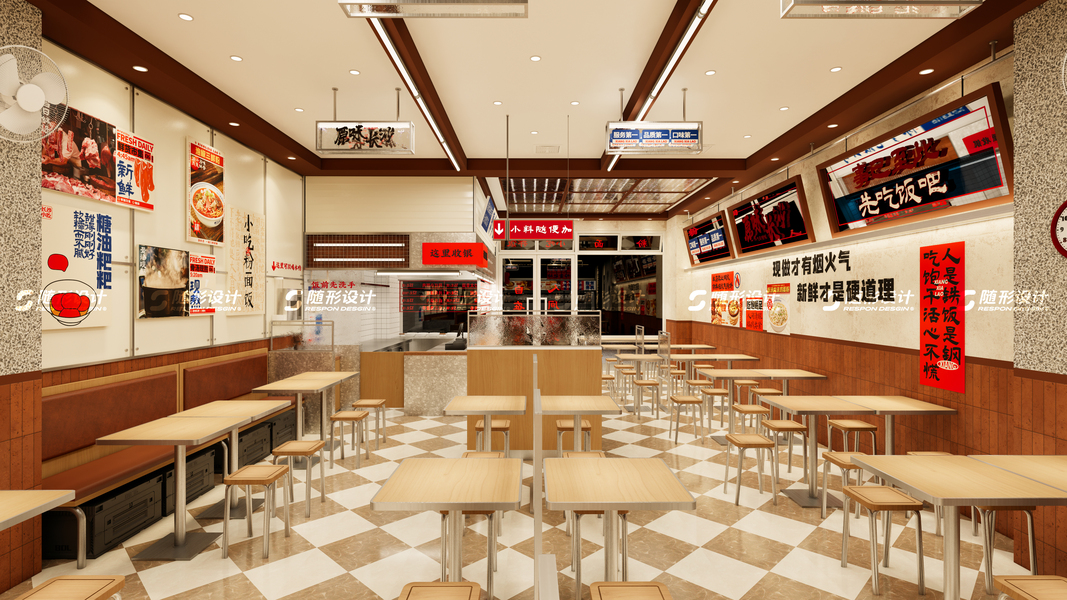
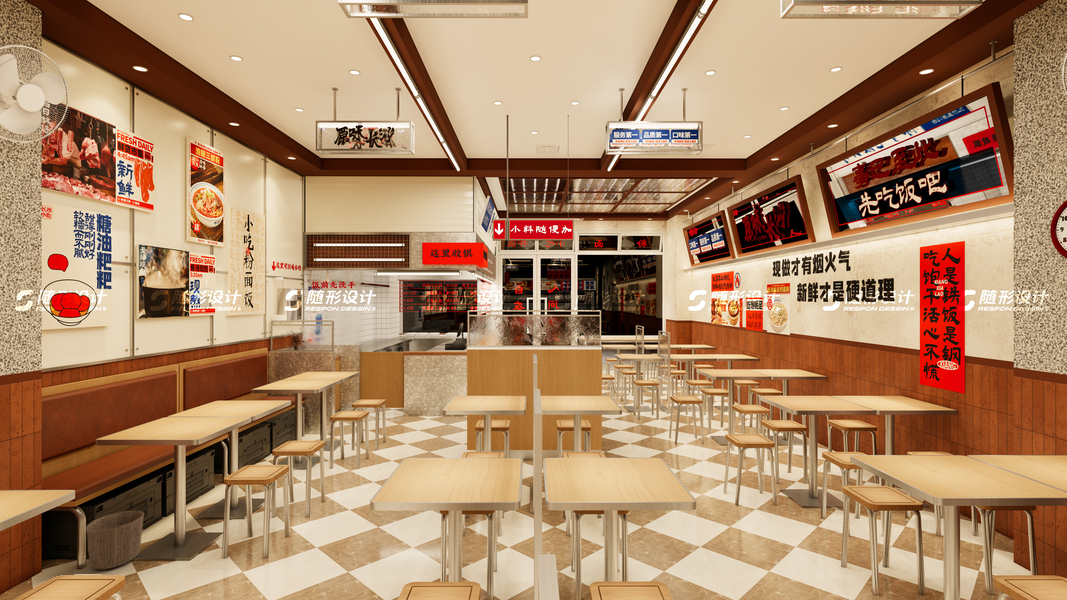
+ waste basket (115, 540)
